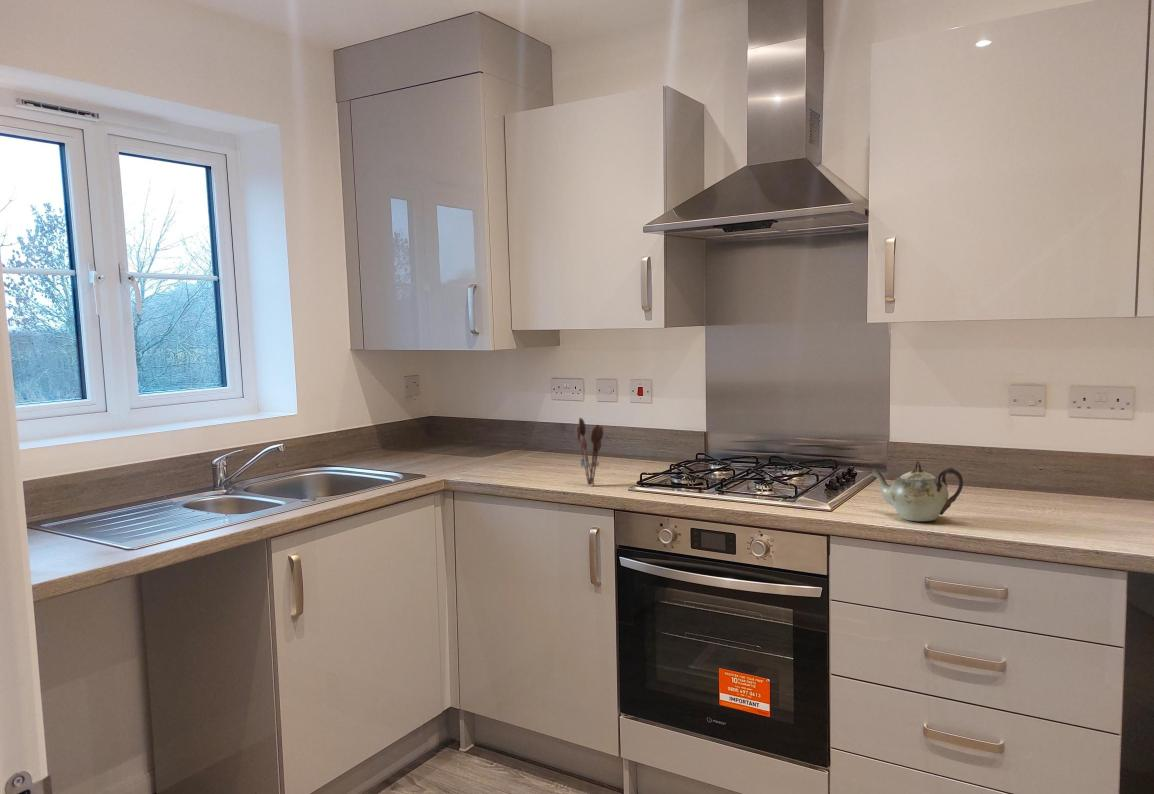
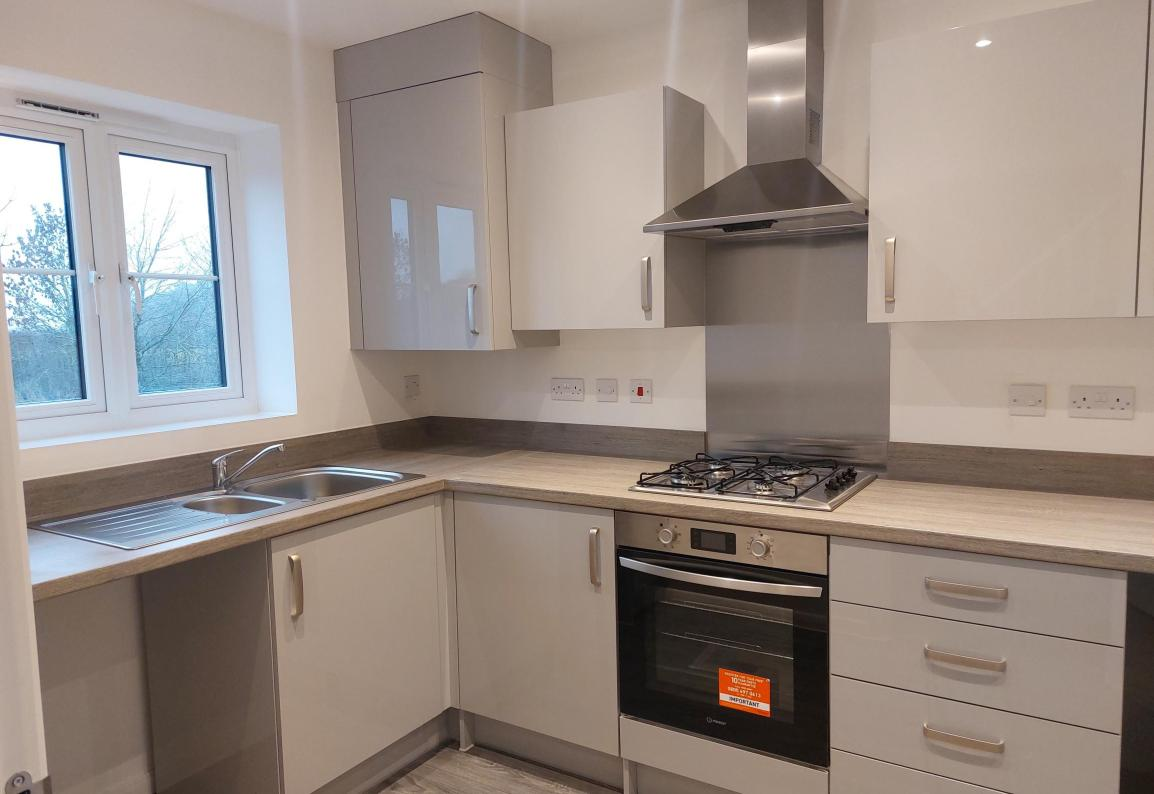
- utensil holder (586, 451)
- teapot (913, 489)
